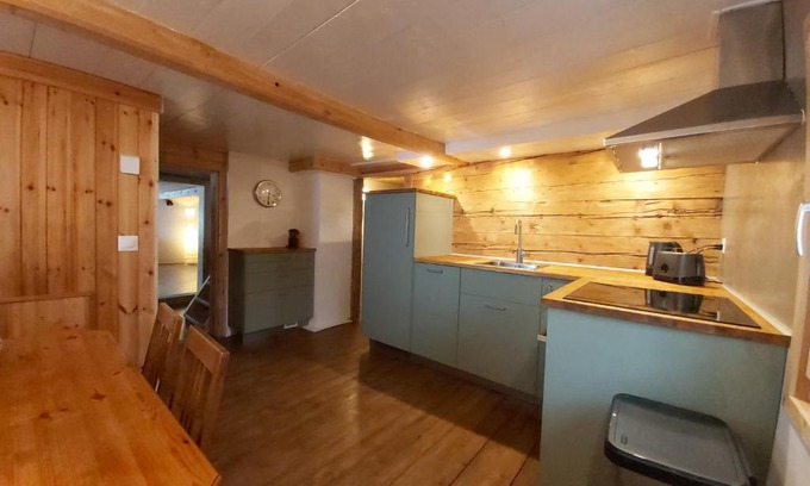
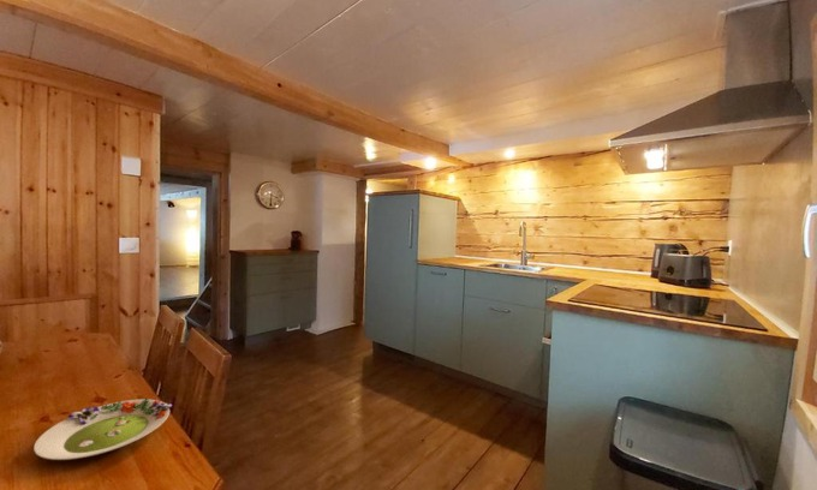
+ salad plate (108, 428)
